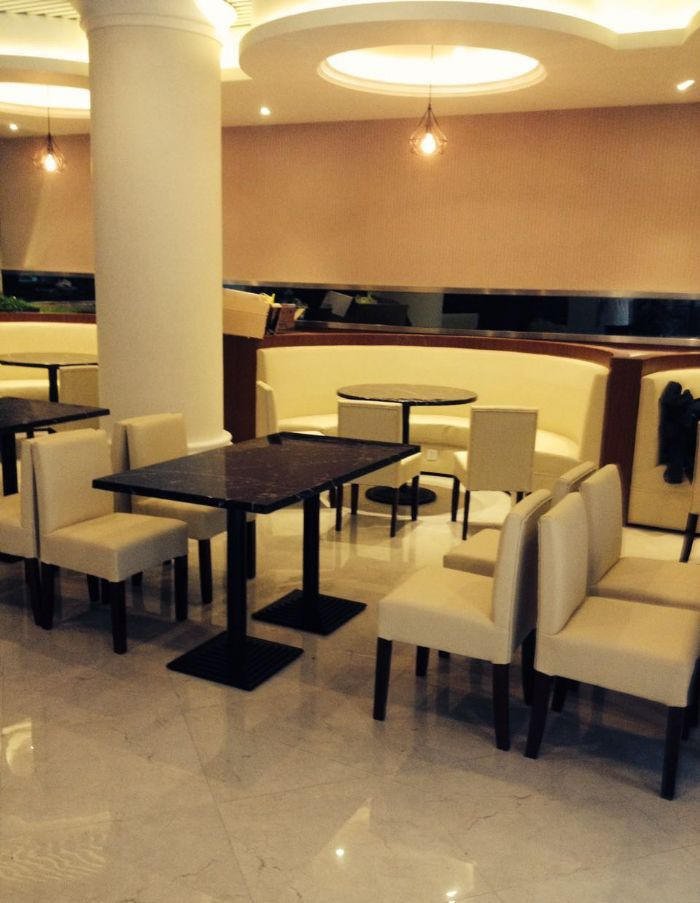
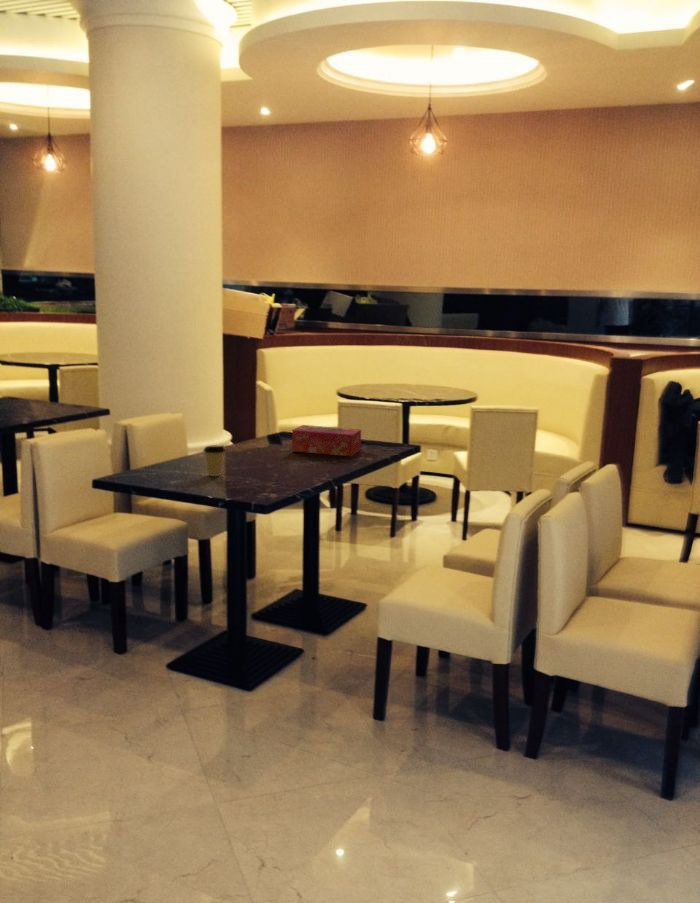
+ coffee cup (214, 460)
+ tissue box (326, 440)
